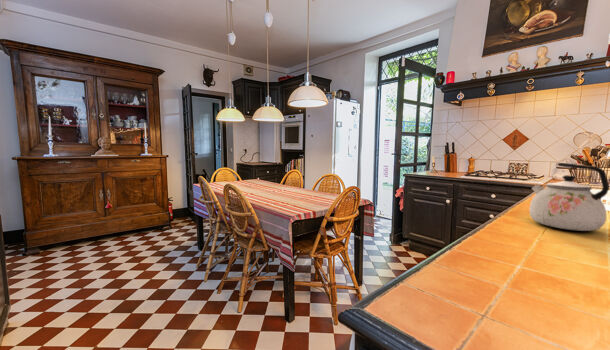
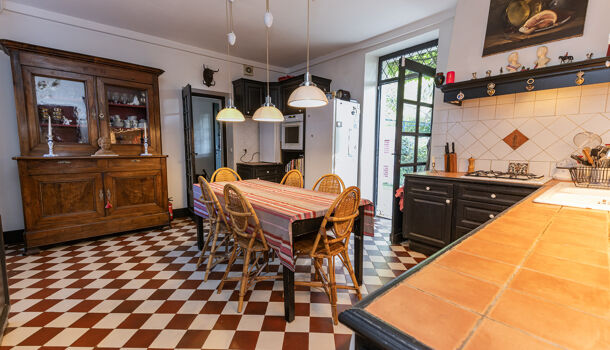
- kettle (566, 195)
